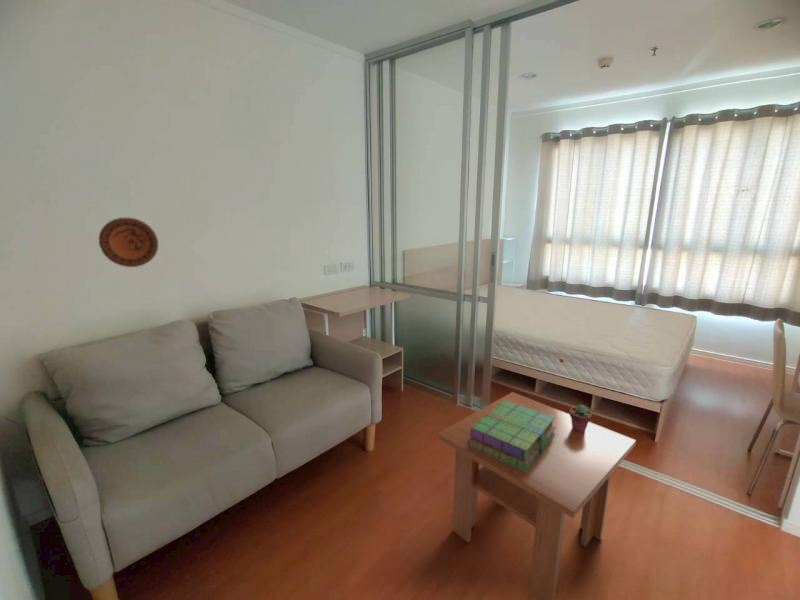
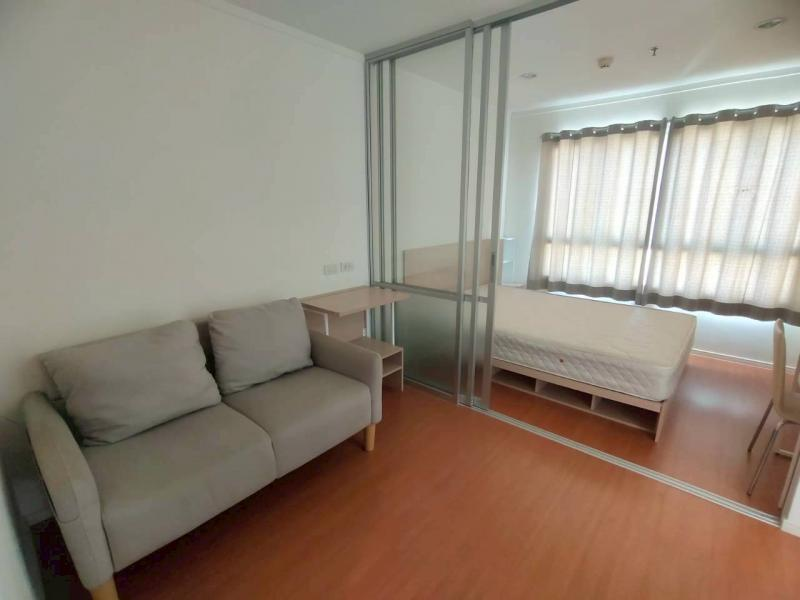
- potted succulent (580, 416)
- decorative plate (129, 242)
- stack of books (513, 430)
- coffee table (530, 487)
